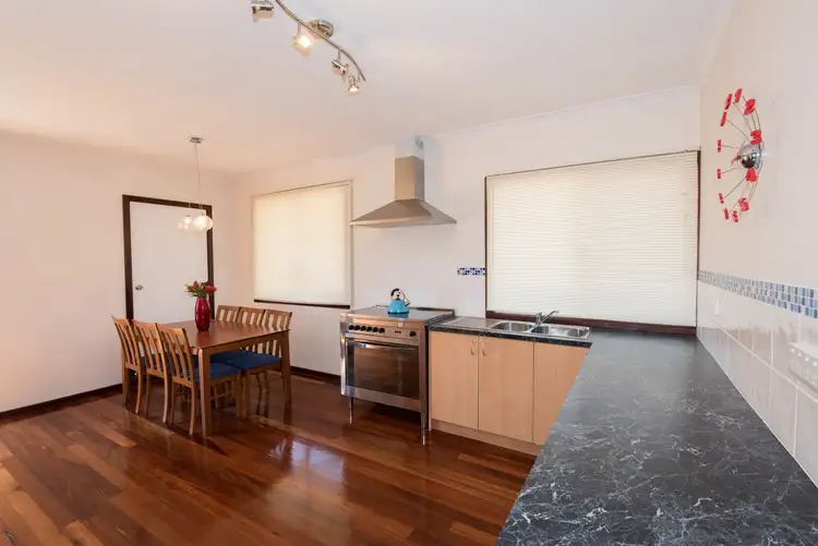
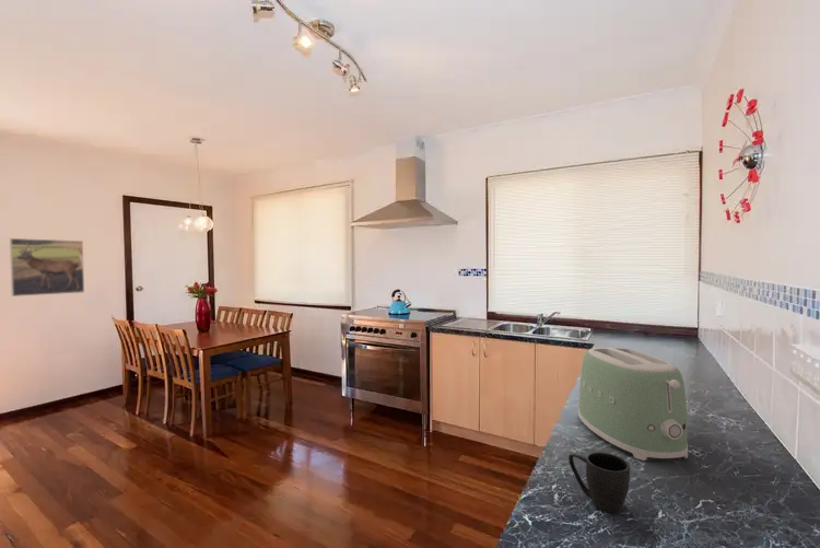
+ toaster (628, 394)
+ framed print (48, 267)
+ mug (597, 479)
